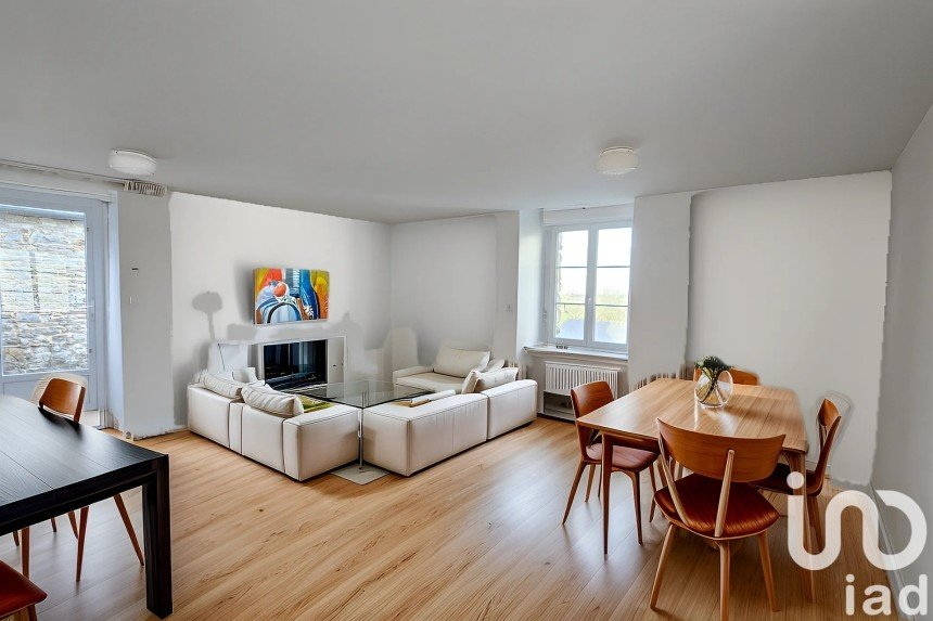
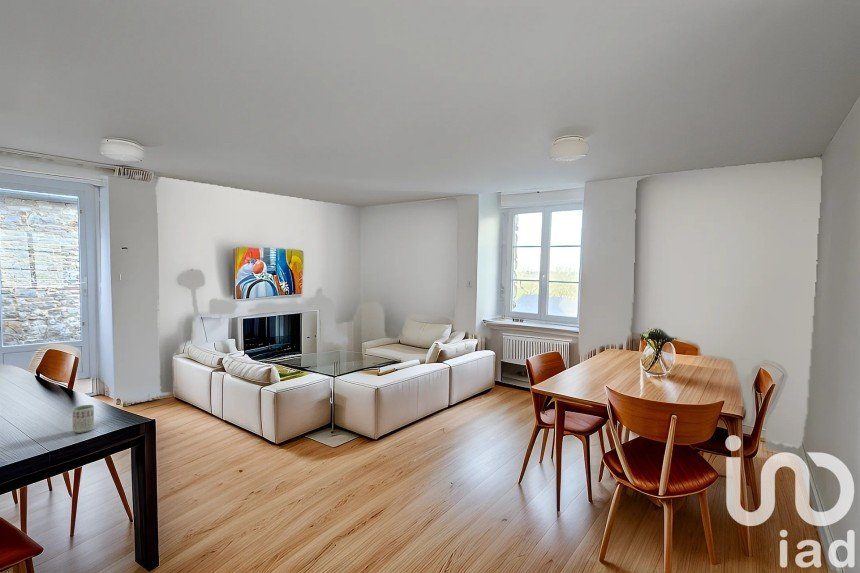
+ cup (83, 418)
